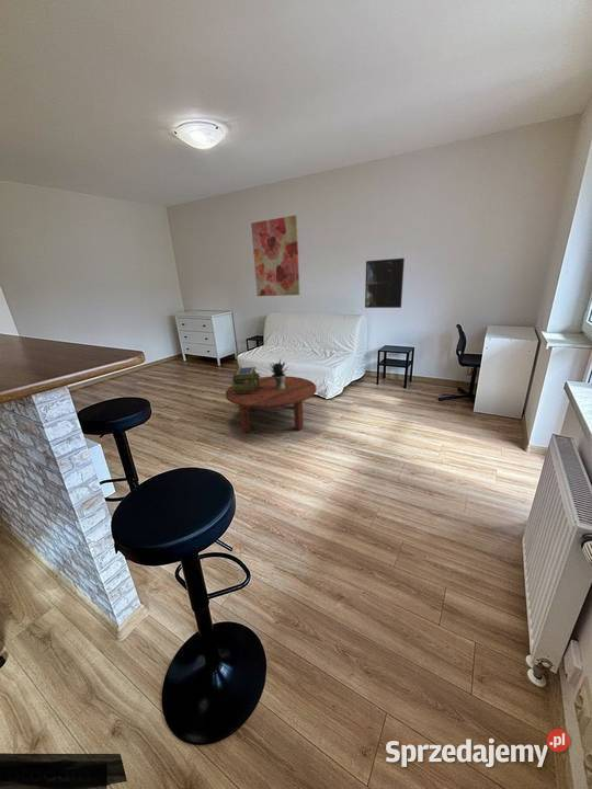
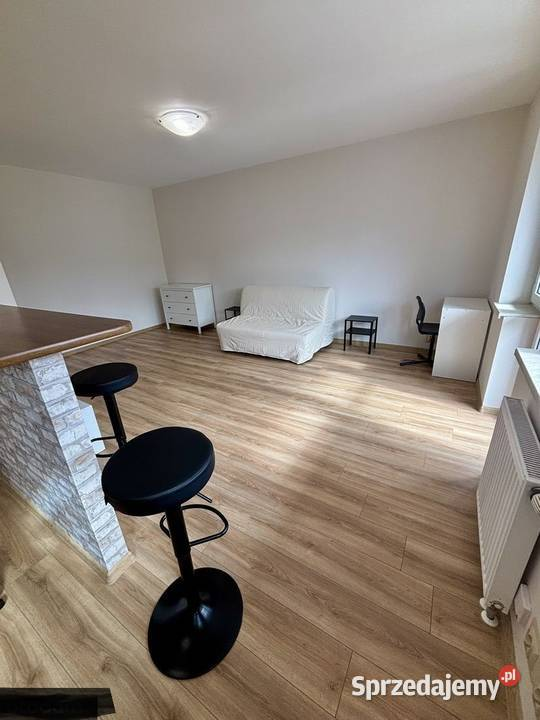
- potted plant (278, 374)
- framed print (383, 284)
- wall art (275, 259)
- stack of books (246, 379)
- coffee table (272, 403)
